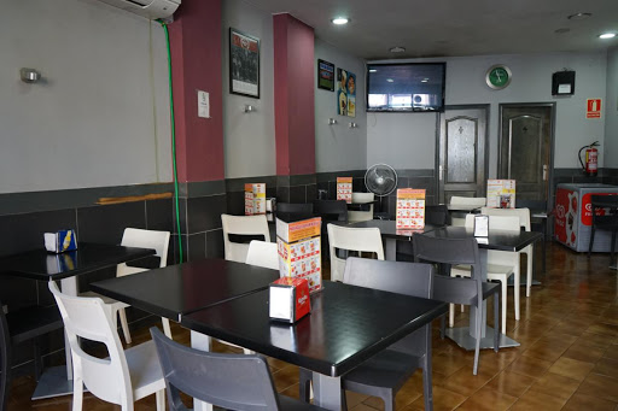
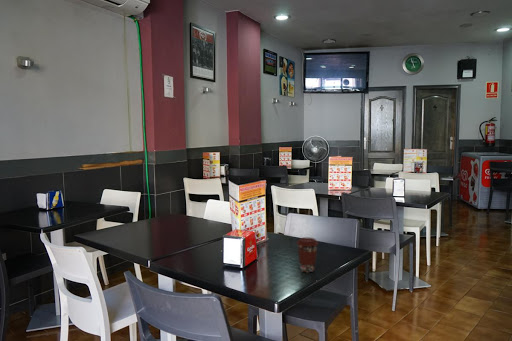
+ coffee cup (307, 254)
